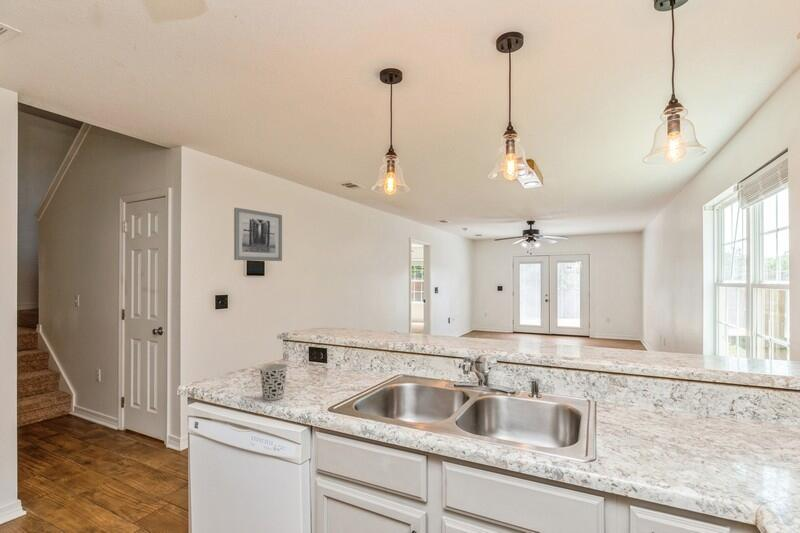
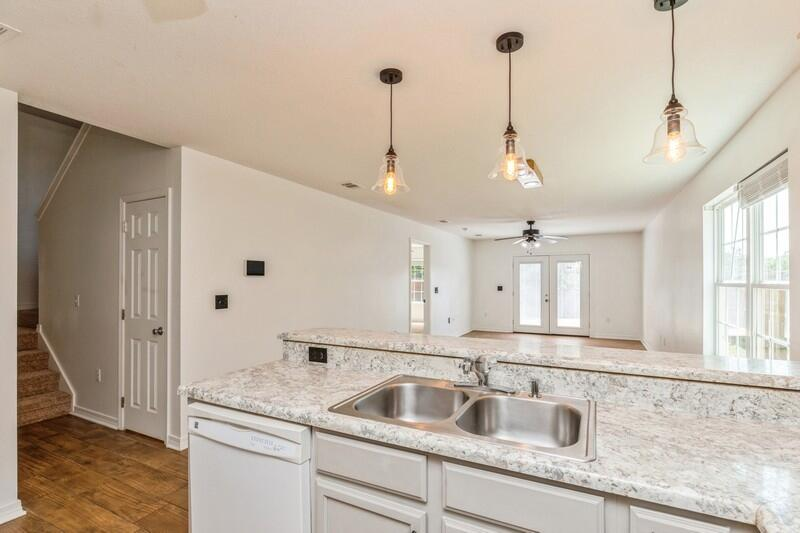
- cup (273, 382)
- wall art (259, 236)
